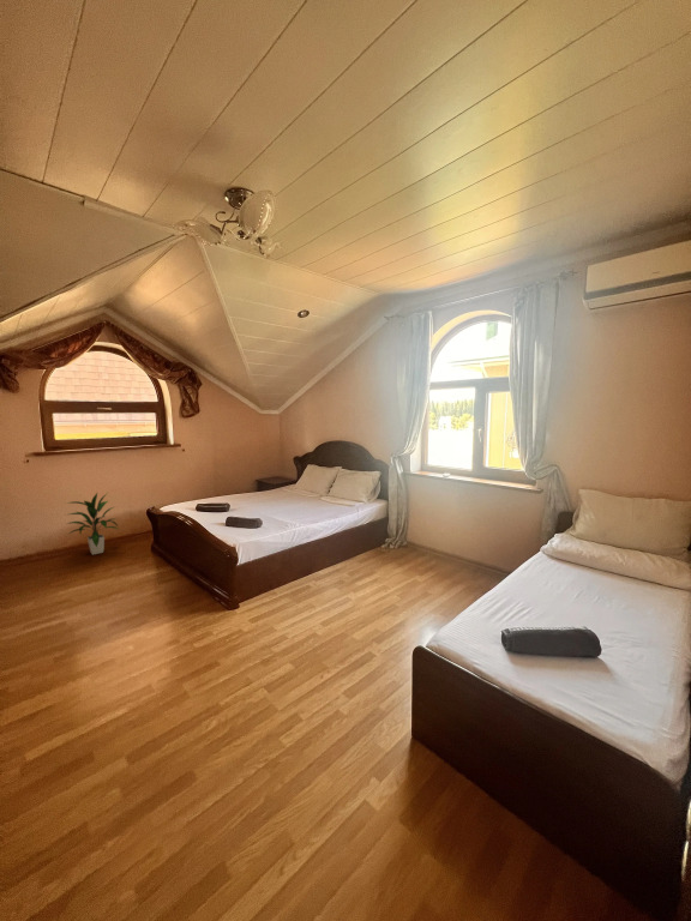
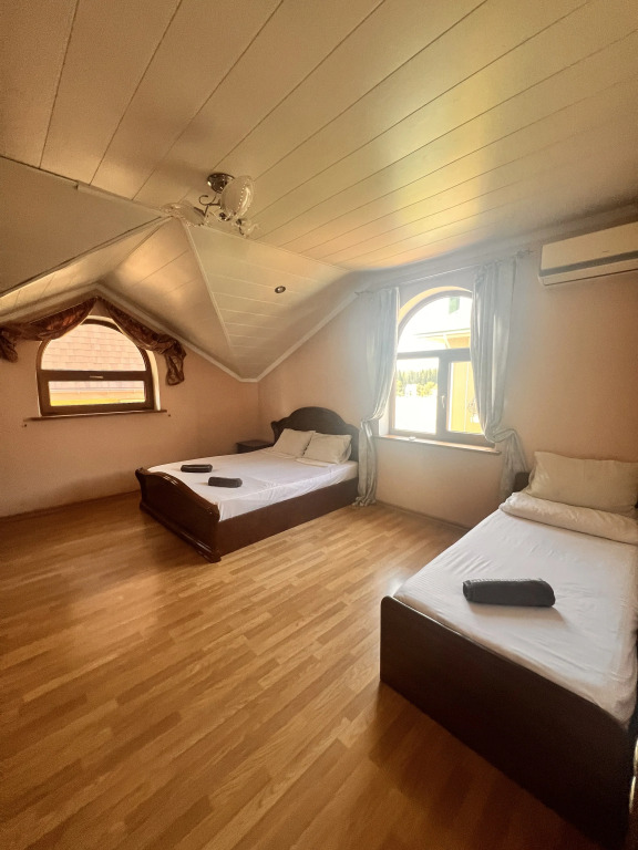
- indoor plant (94, 523)
